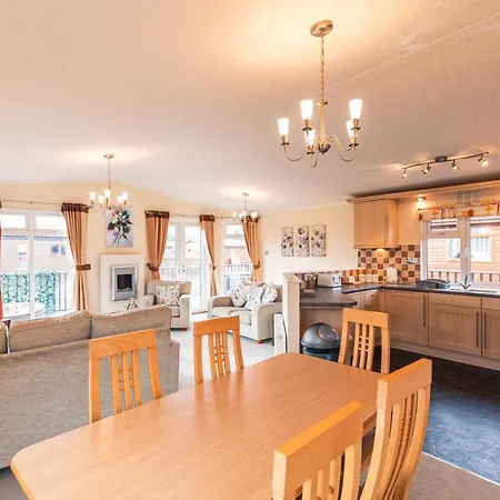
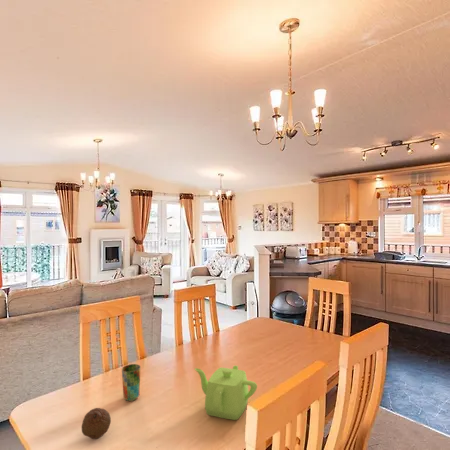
+ teapot (225, 388)
+ cup (131, 382)
+ fruit (96, 422)
